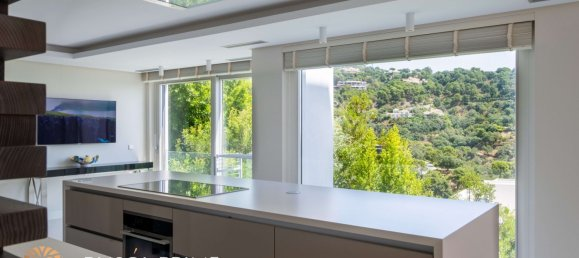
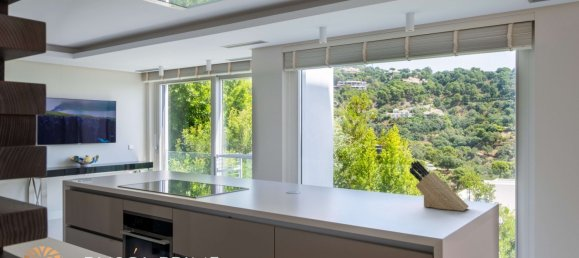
+ knife block (437, 184)
